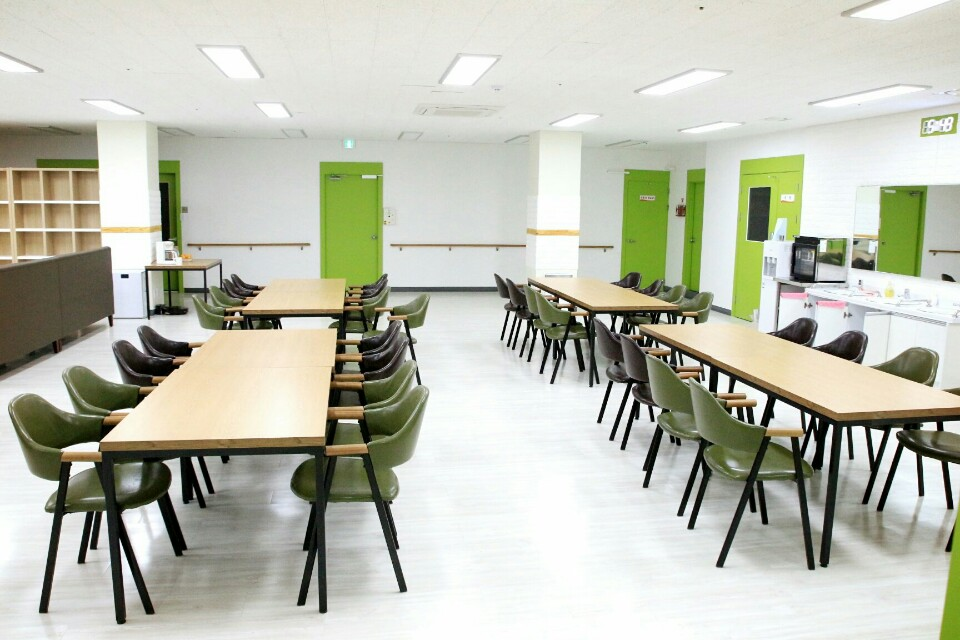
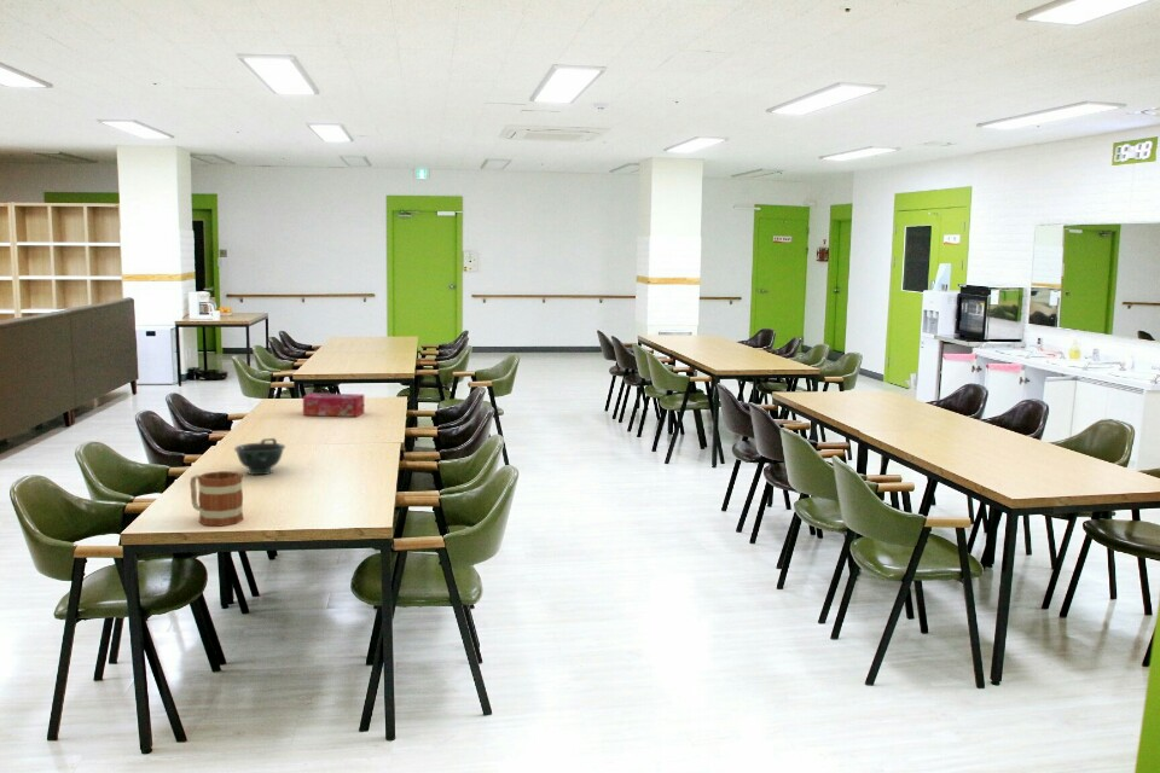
+ tissue box (334, 405)
+ bowl (260, 458)
+ mug (214, 496)
